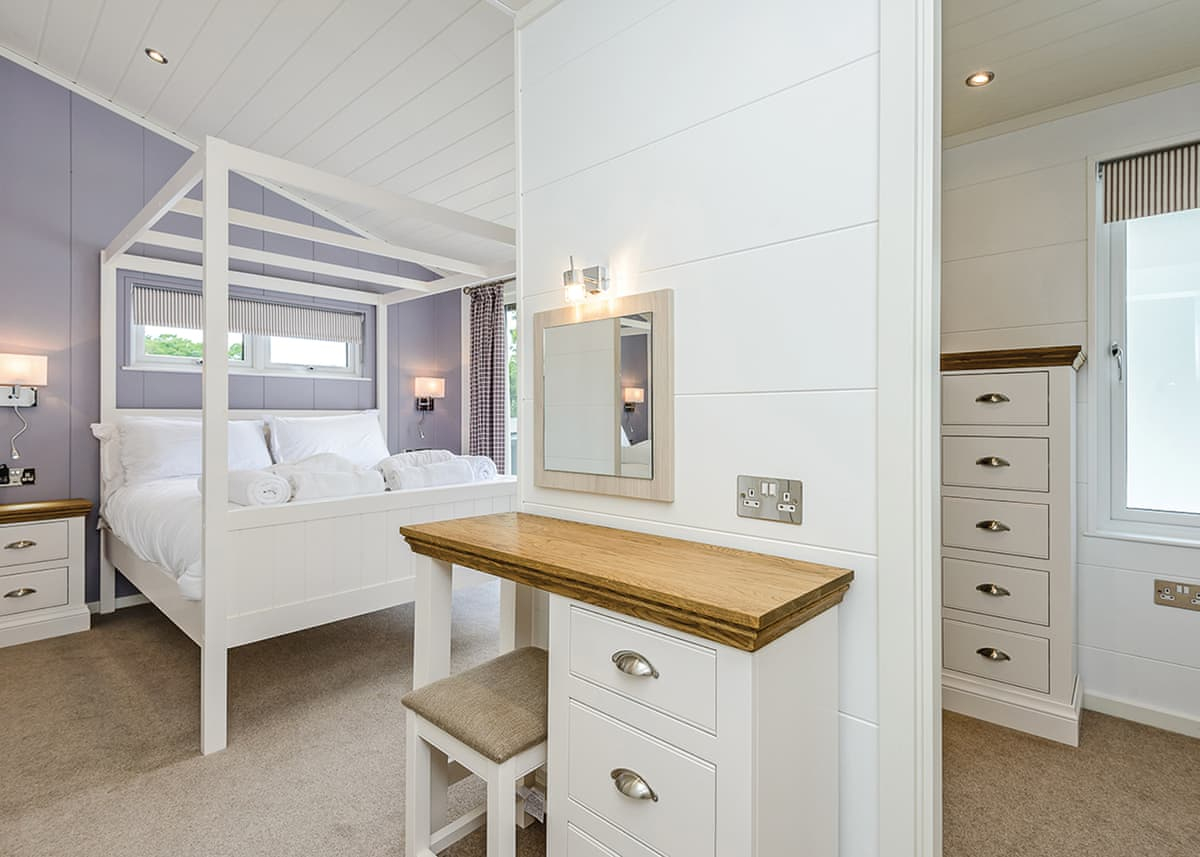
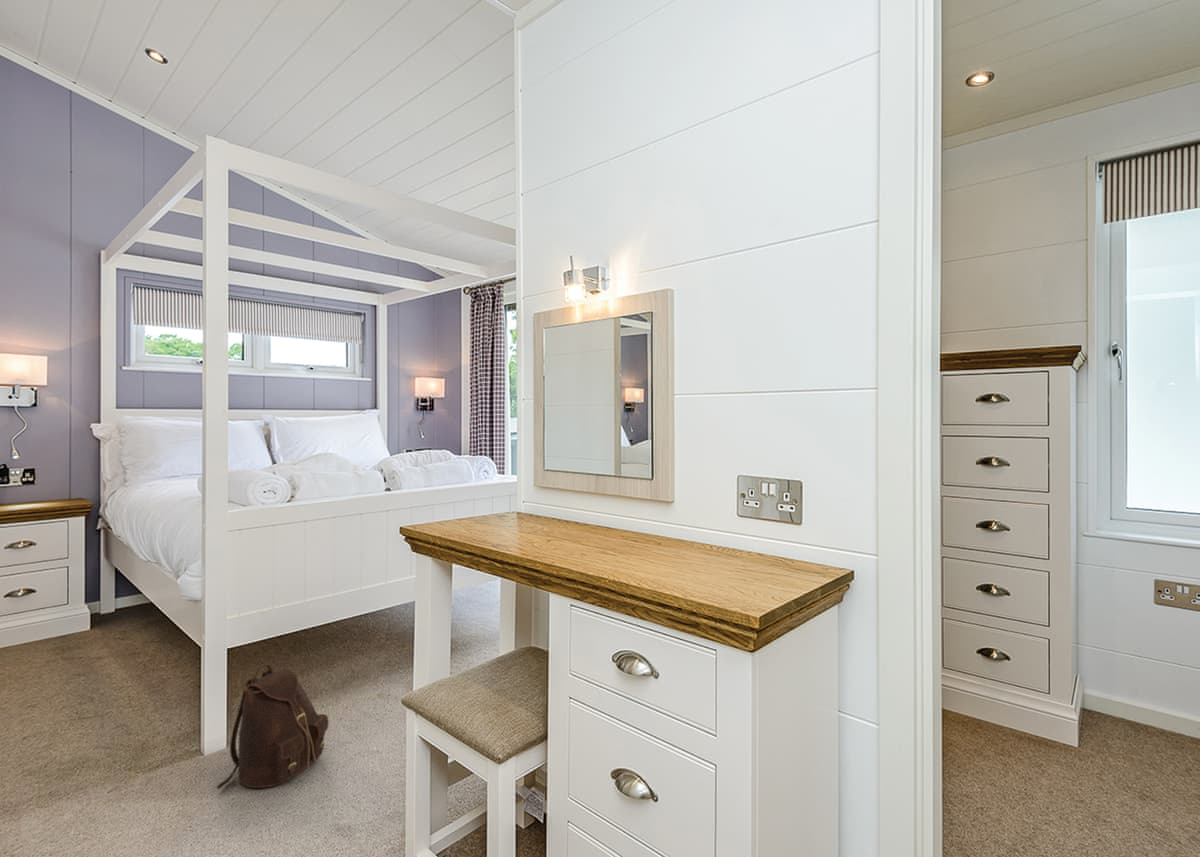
+ backpack (278, 716)
